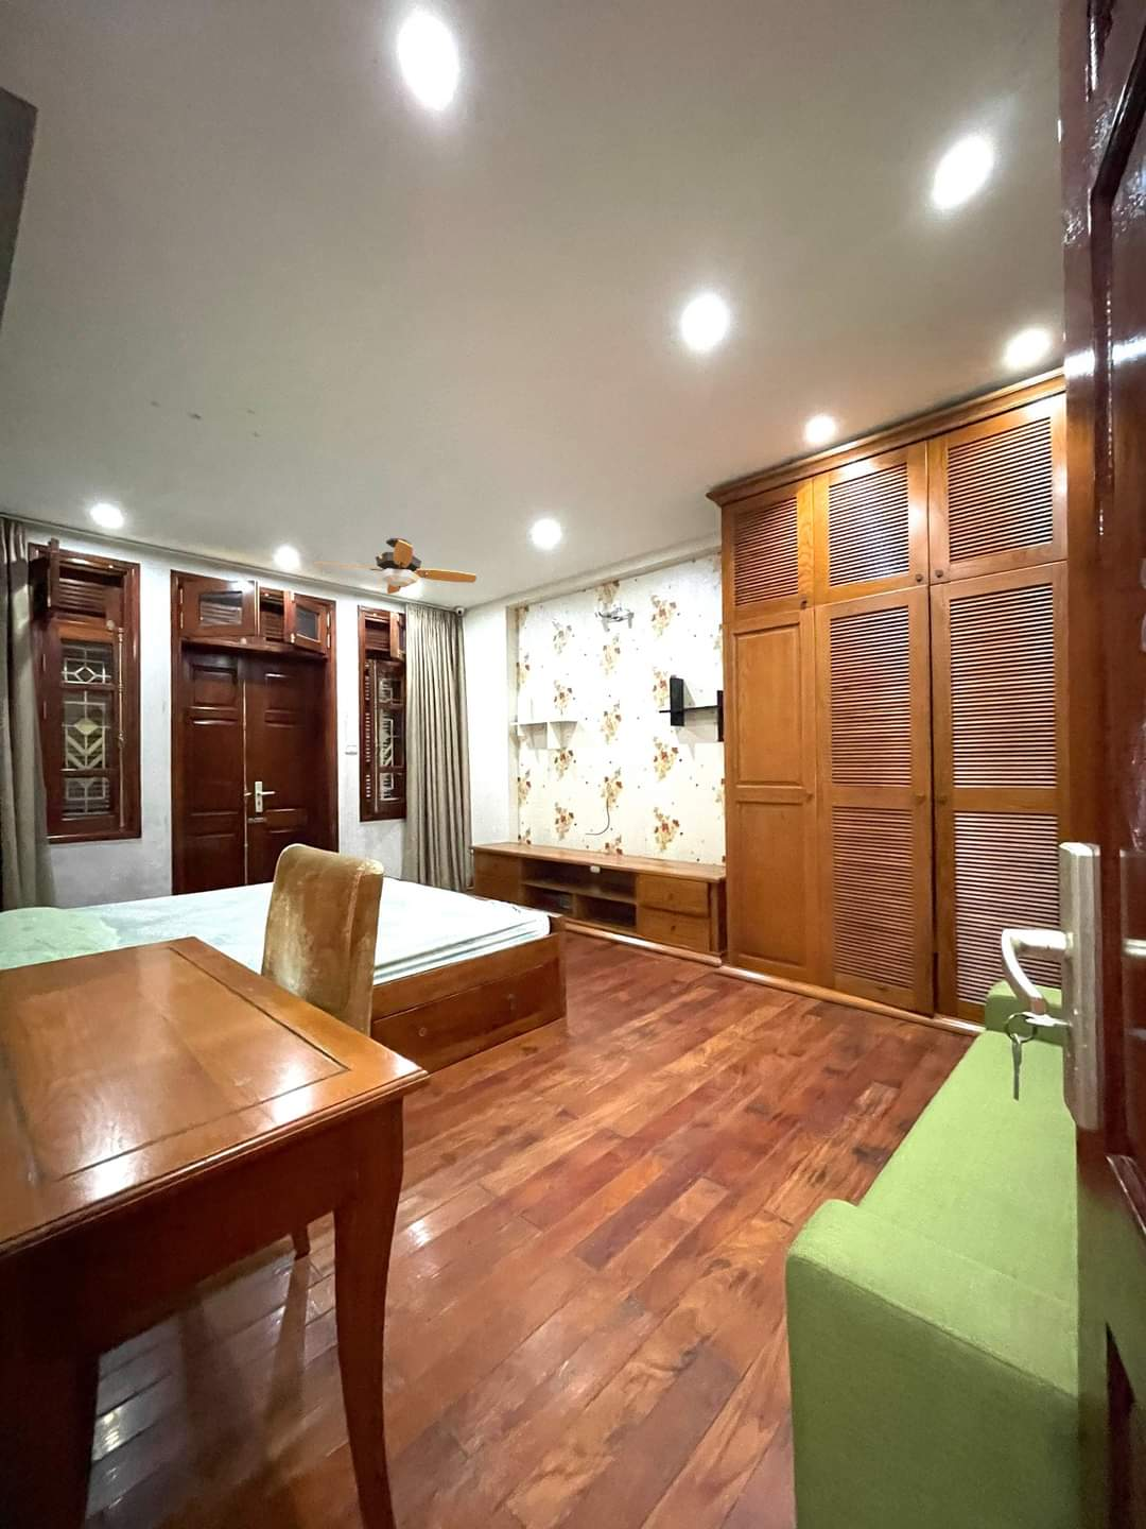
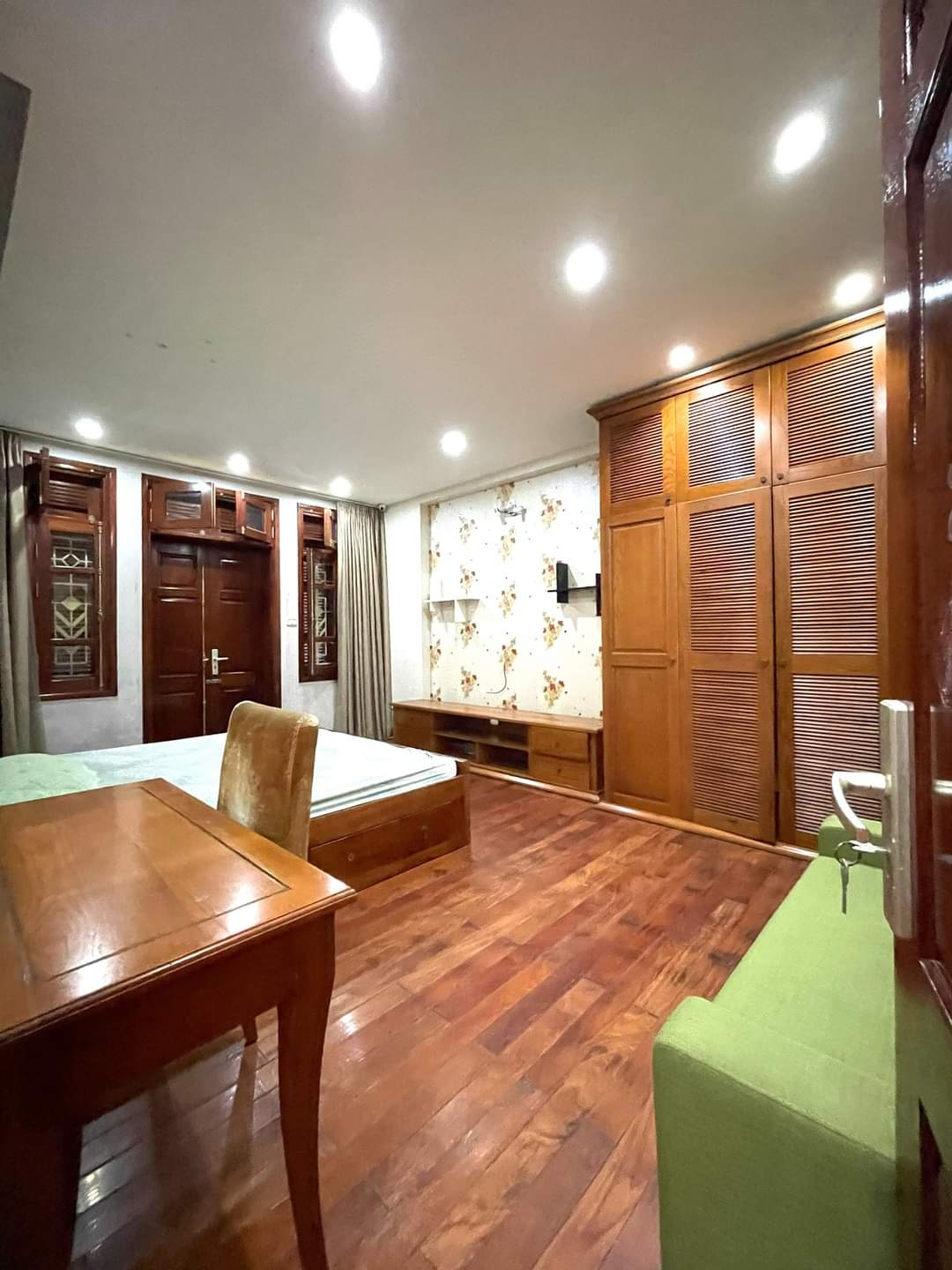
- ceiling fan (398, 565)
